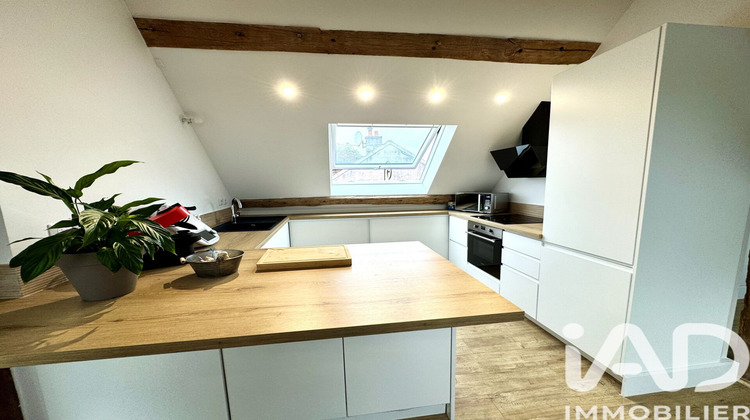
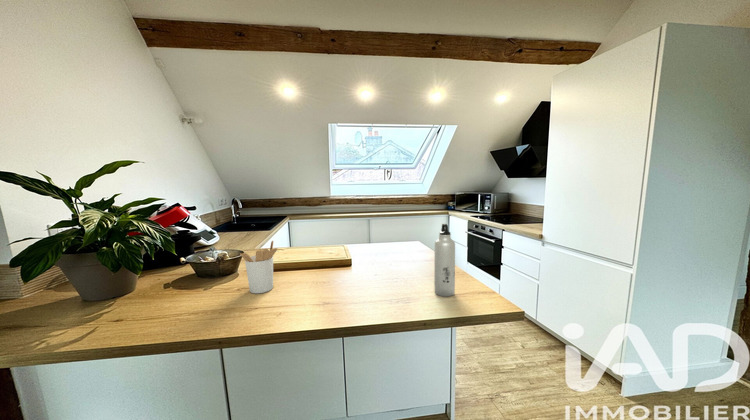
+ utensil holder (262, 267)
+ water bottle (444, 258)
